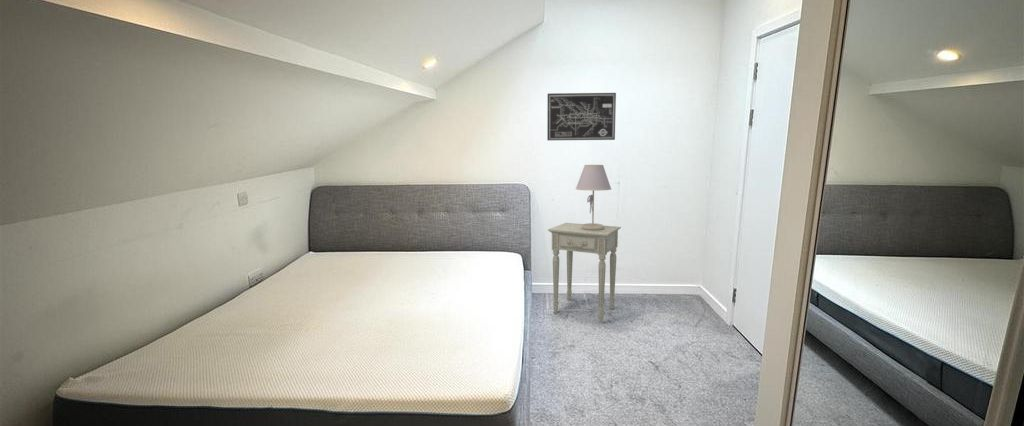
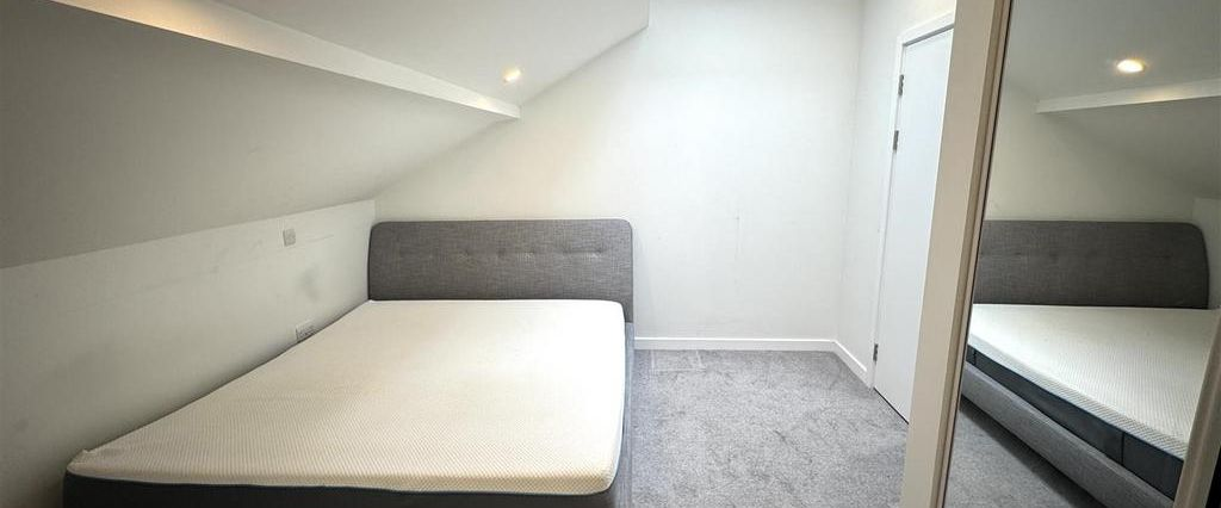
- nightstand (571, 270)
- table lamp (593, 196)
- wall art (581, 116)
